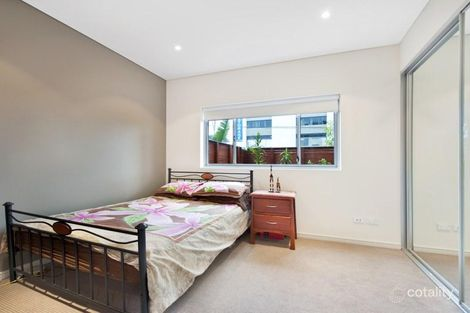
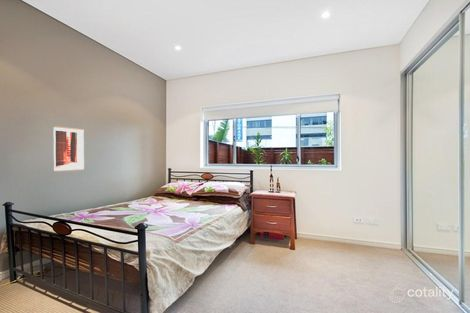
+ wall art (69, 149)
